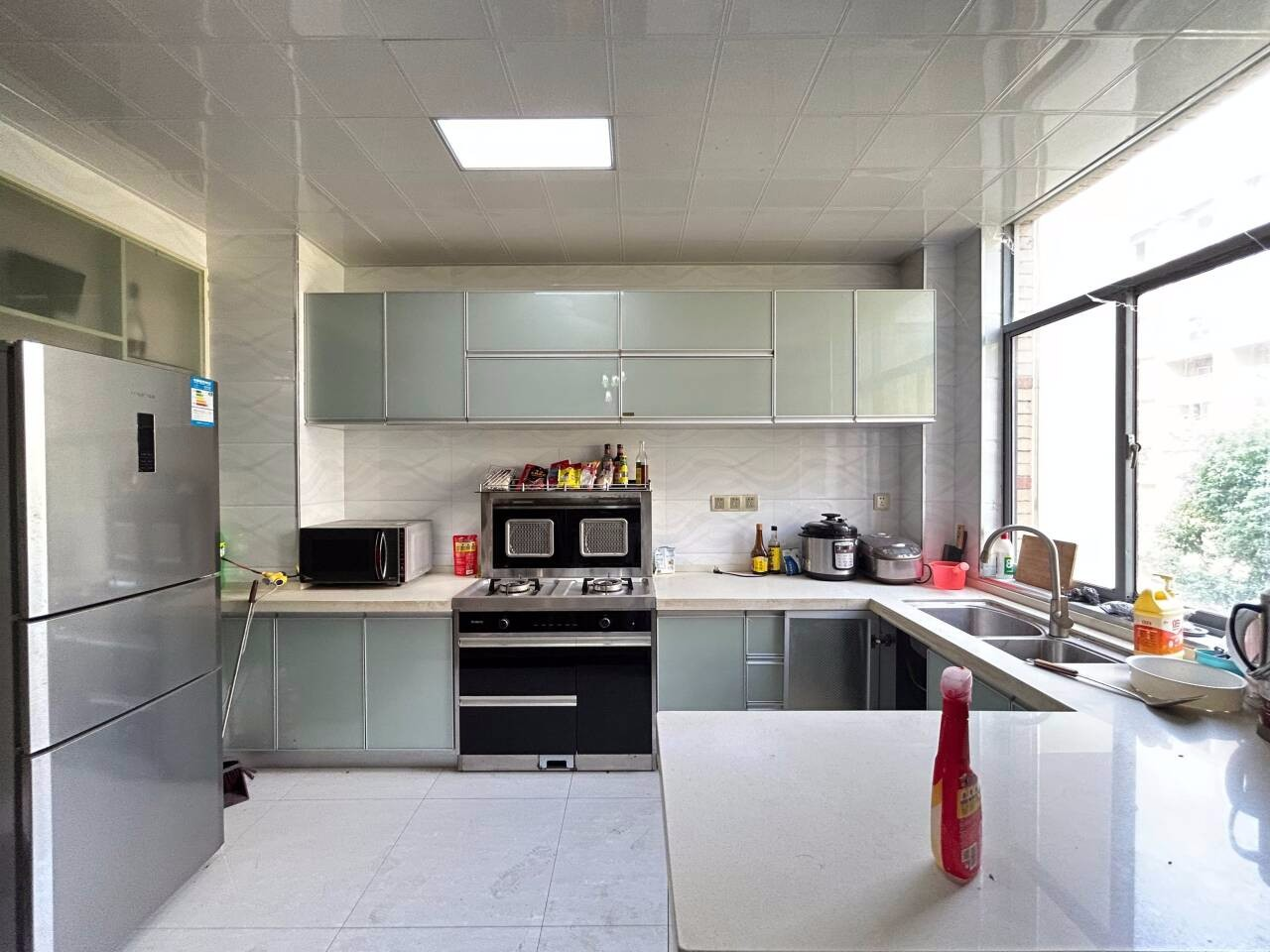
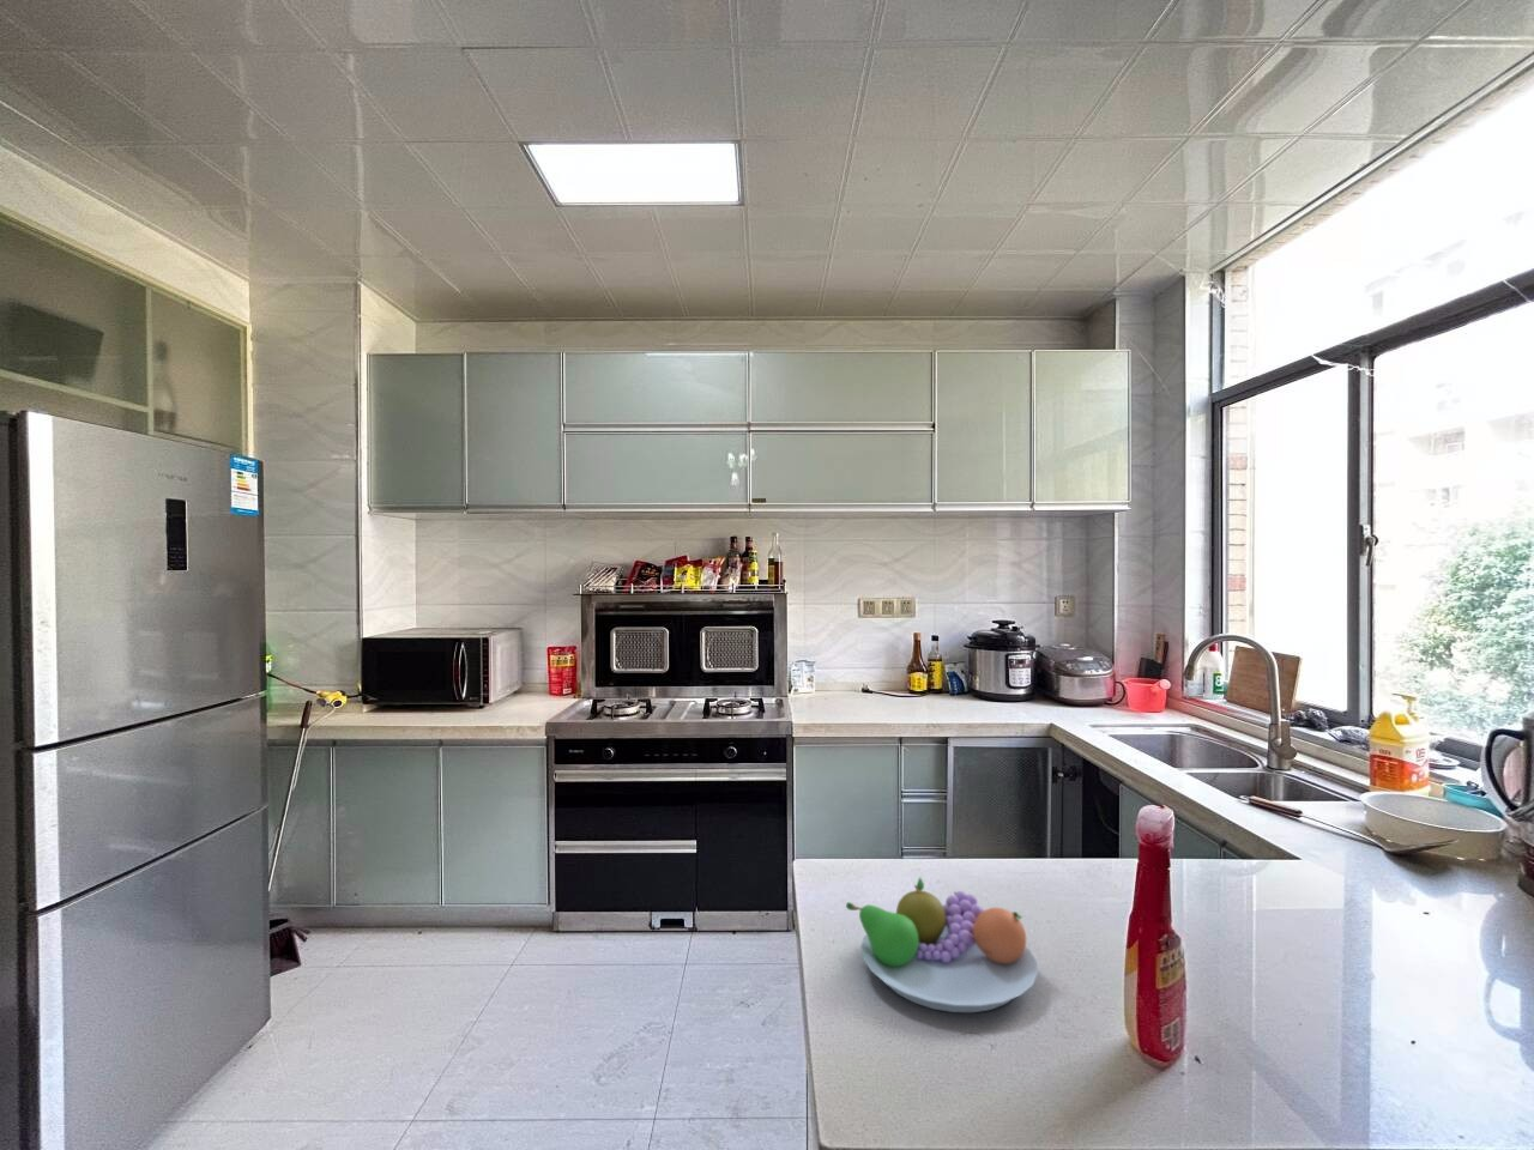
+ fruit bowl (940, 935)
